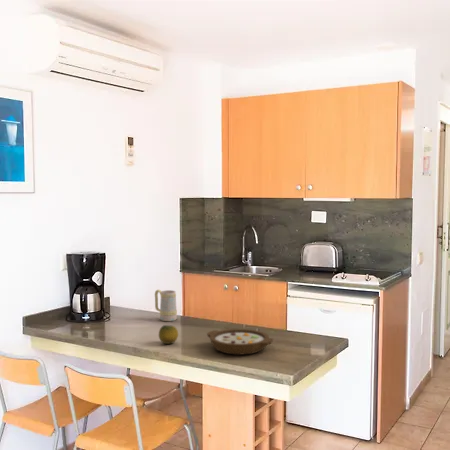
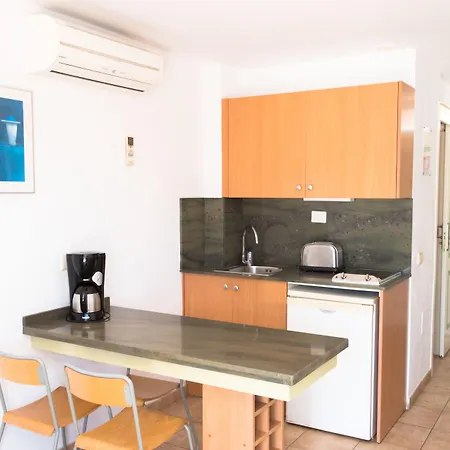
- mug (165, 304)
- bowl (239, 342)
- fruit (168, 334)
